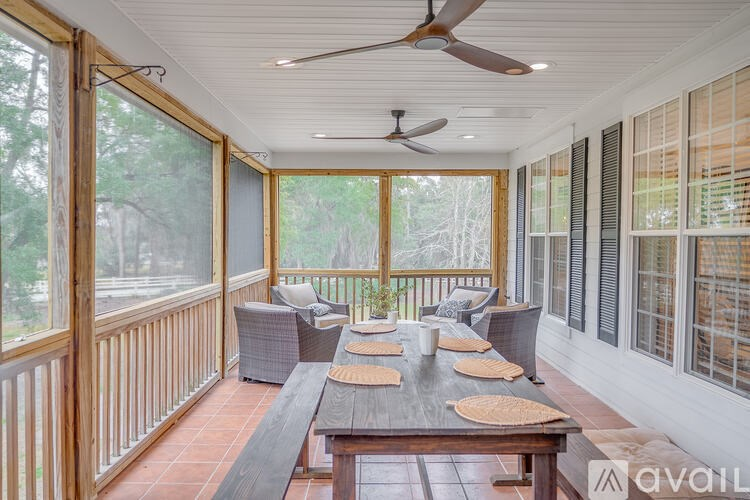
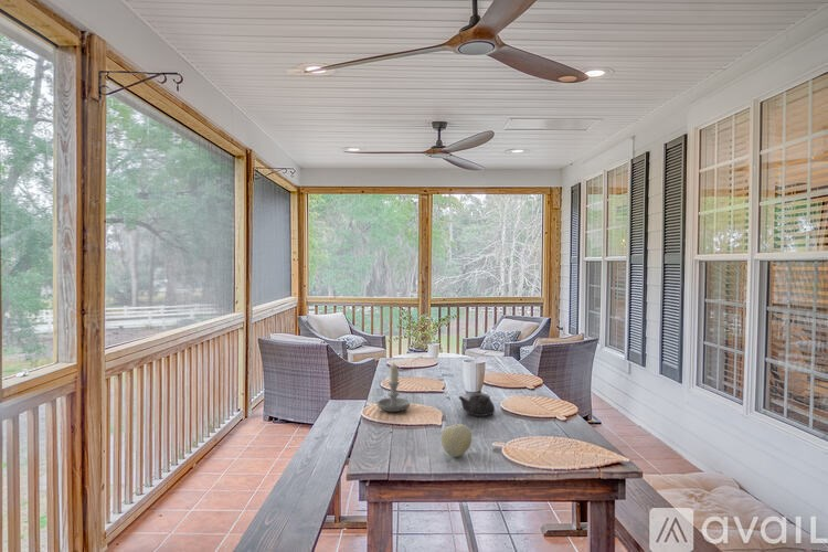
+ candle (393, 385)
+ teapot (478, 403)
+ fruit (456, 439)
